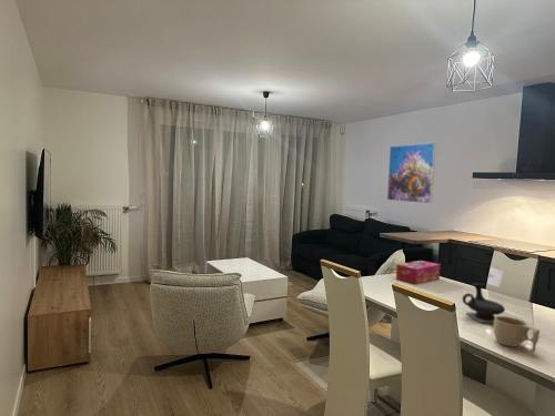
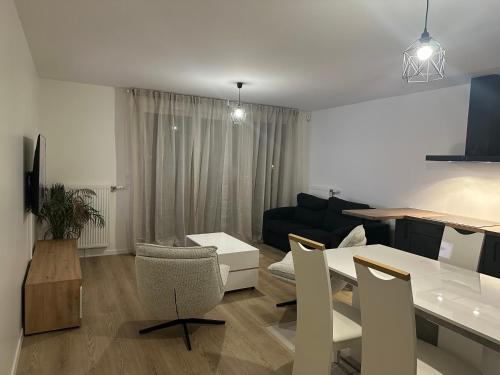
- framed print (410, 173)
- teapot (480, 302)
- tissue box (417, 271)
- cup (515, 334)
